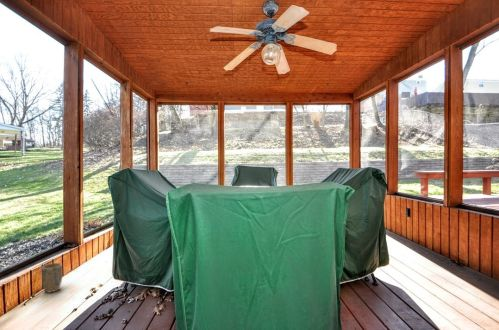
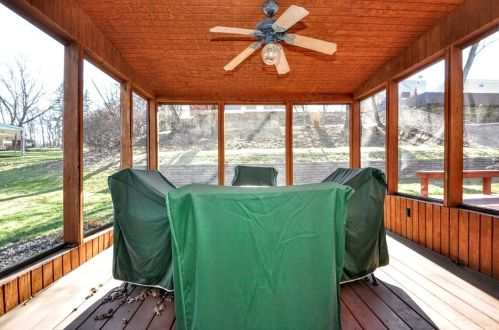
- plant pot (52, 277)
